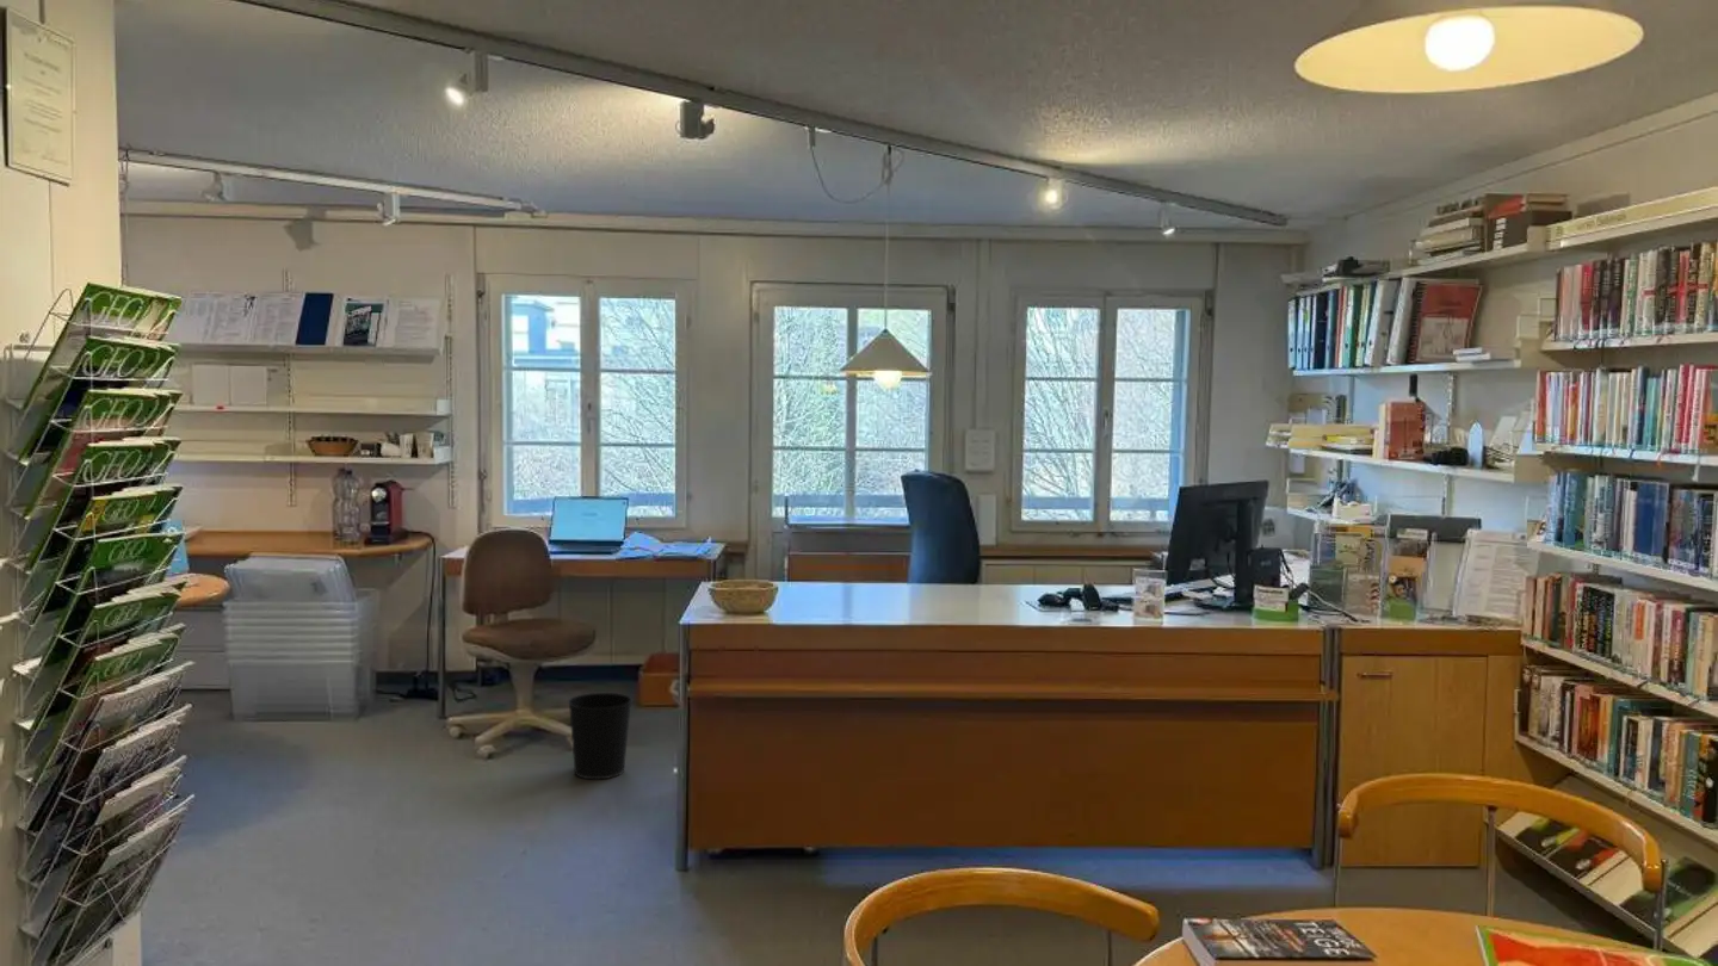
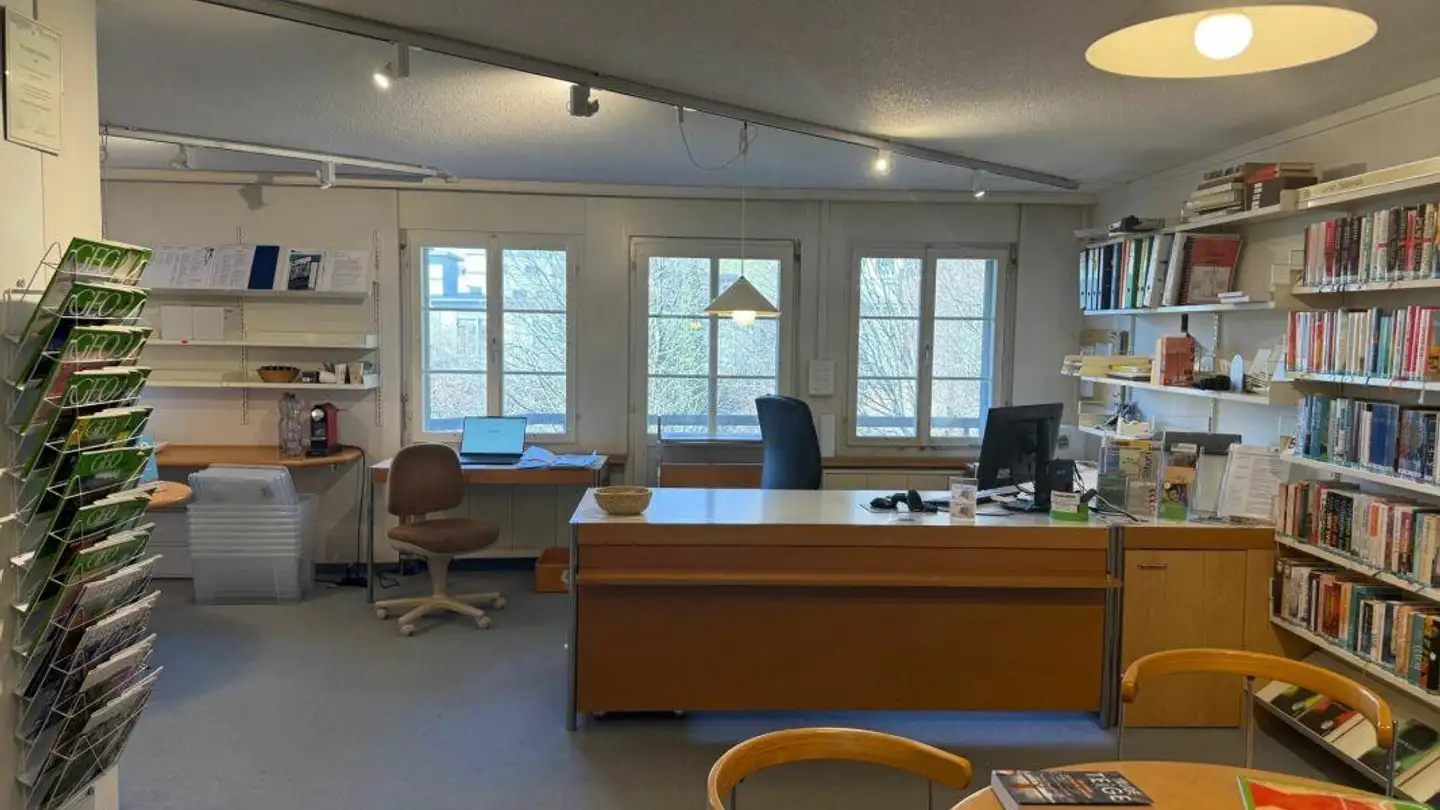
- wastebasket (599, 736)
